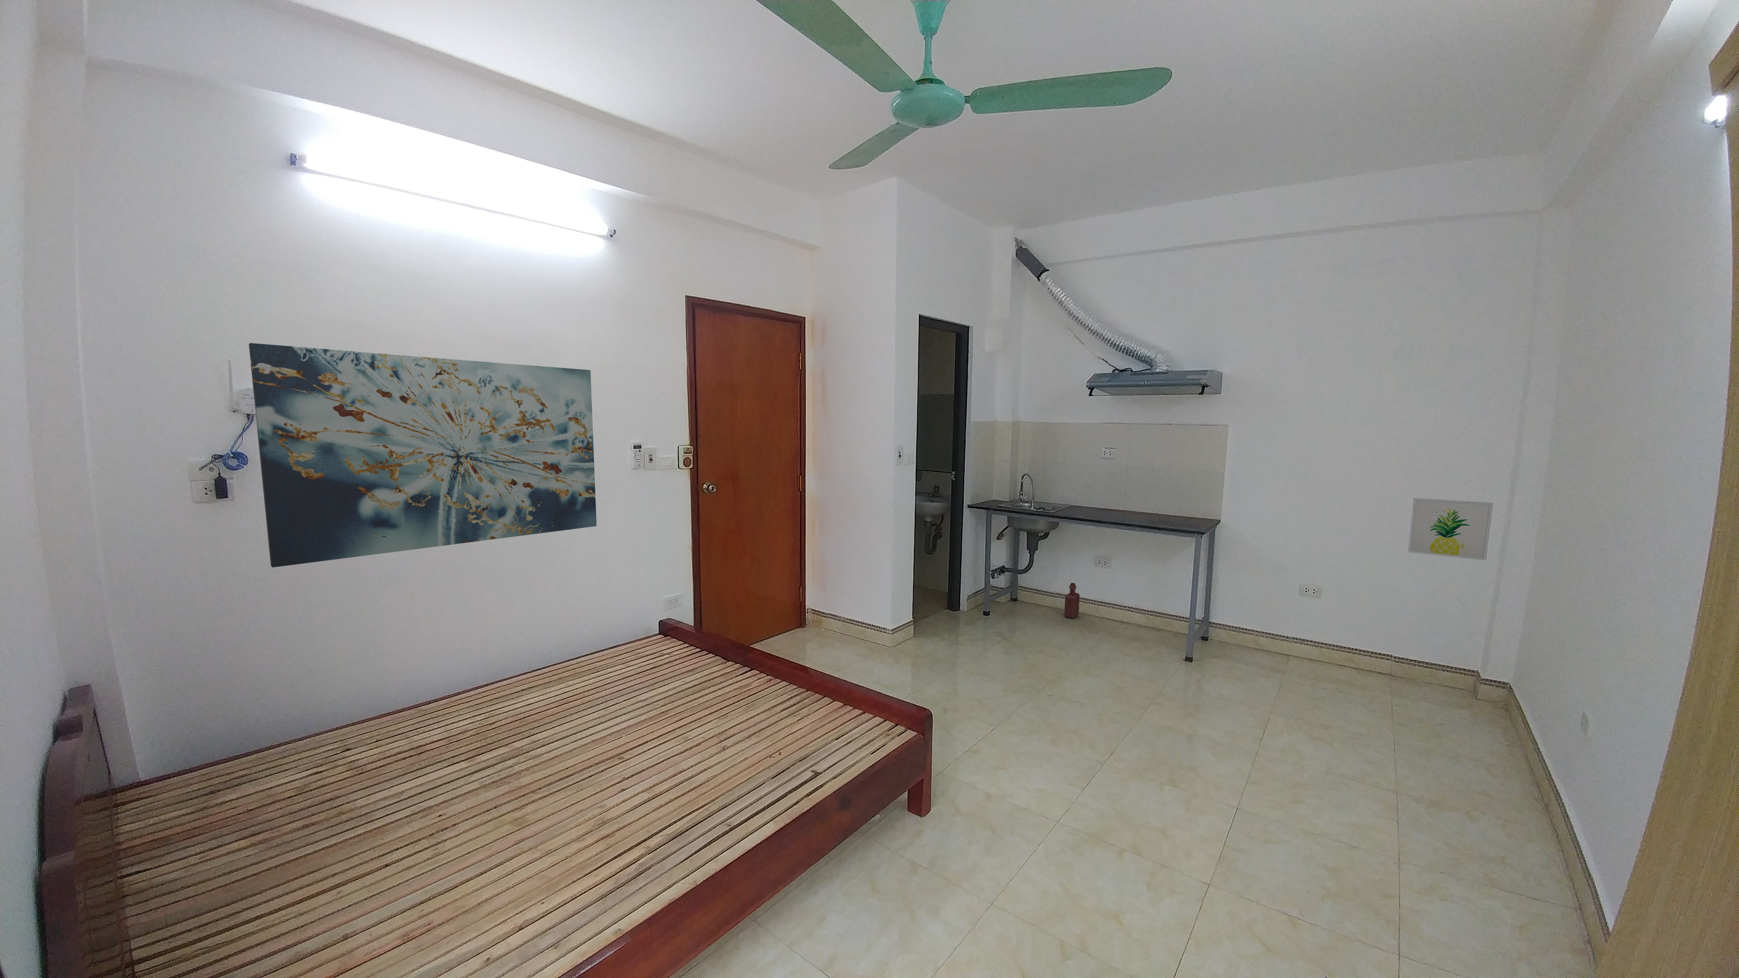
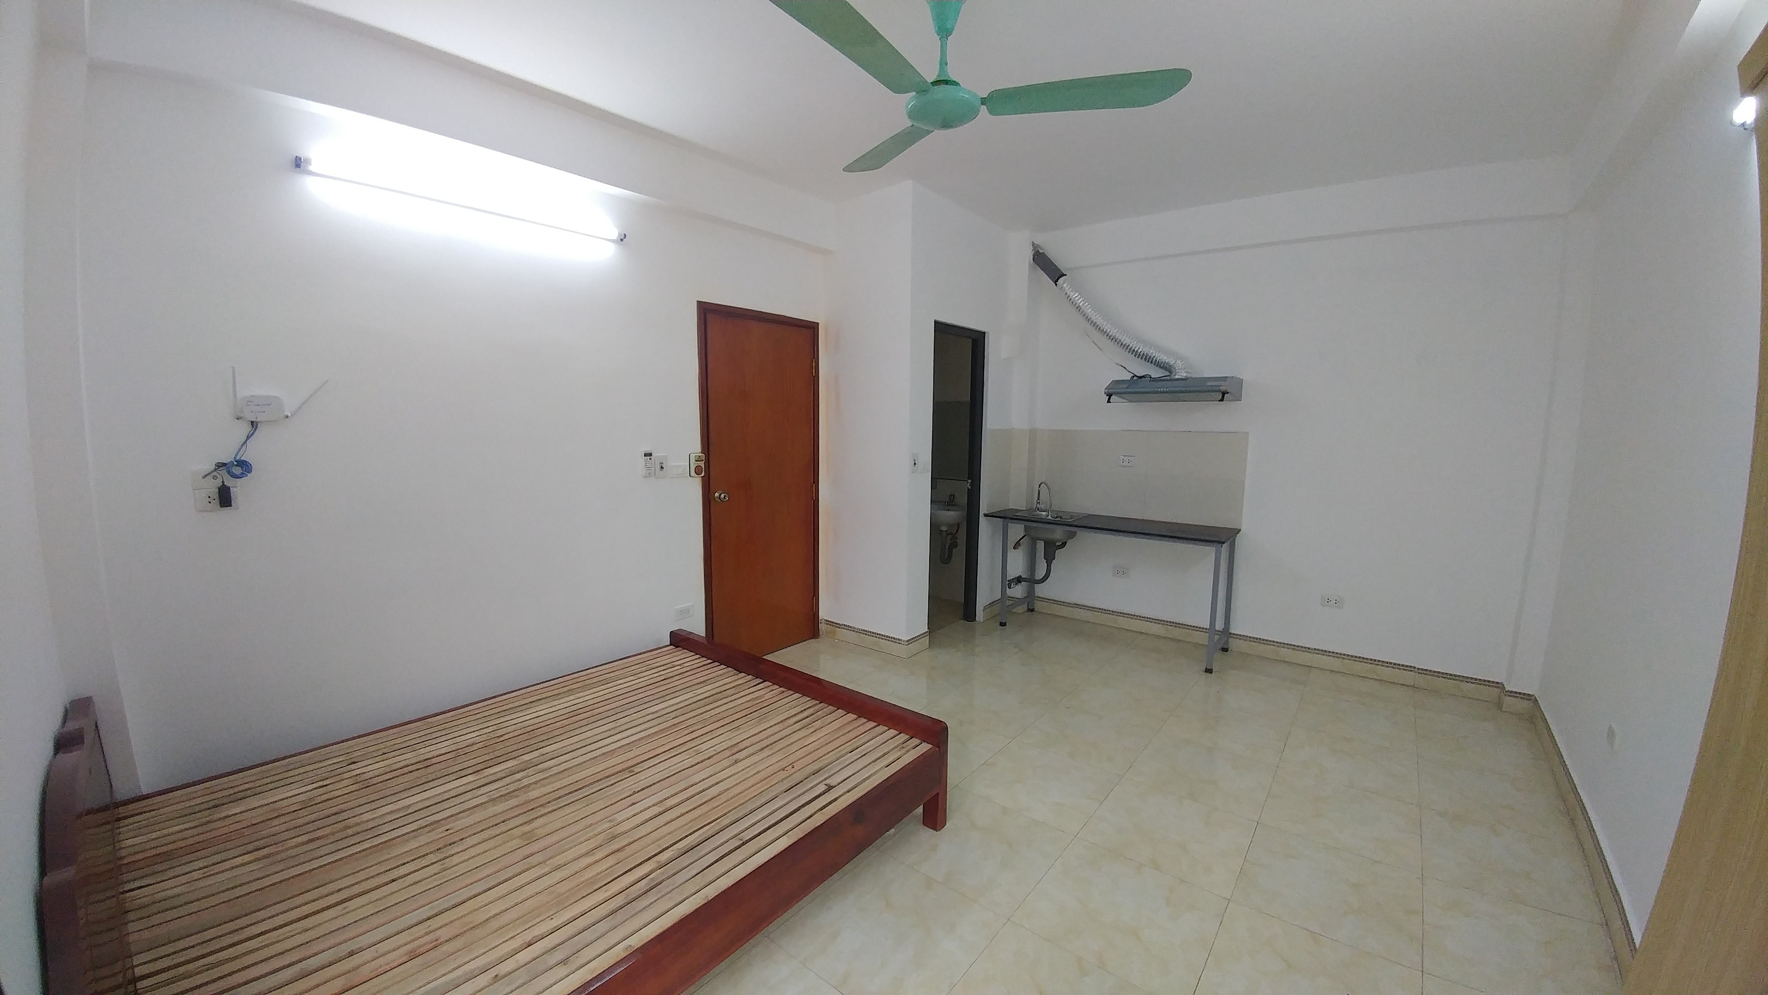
- wall art (456, 453)
- wall art (1449, 528)
- bottle (1071, 599)
